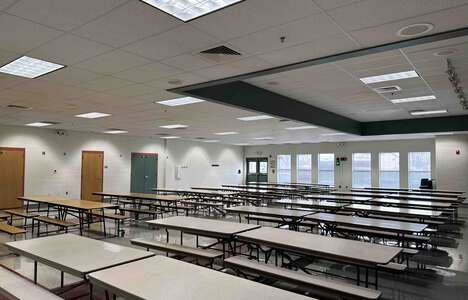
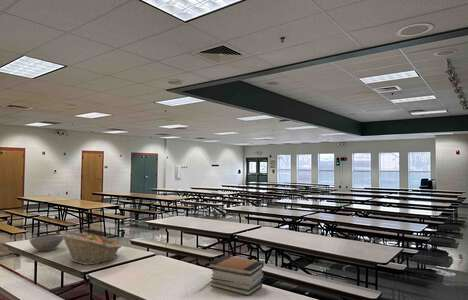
+ book stack (236, 274)
+ bowl (46, 243)
+ fruit basket (90, 244)
